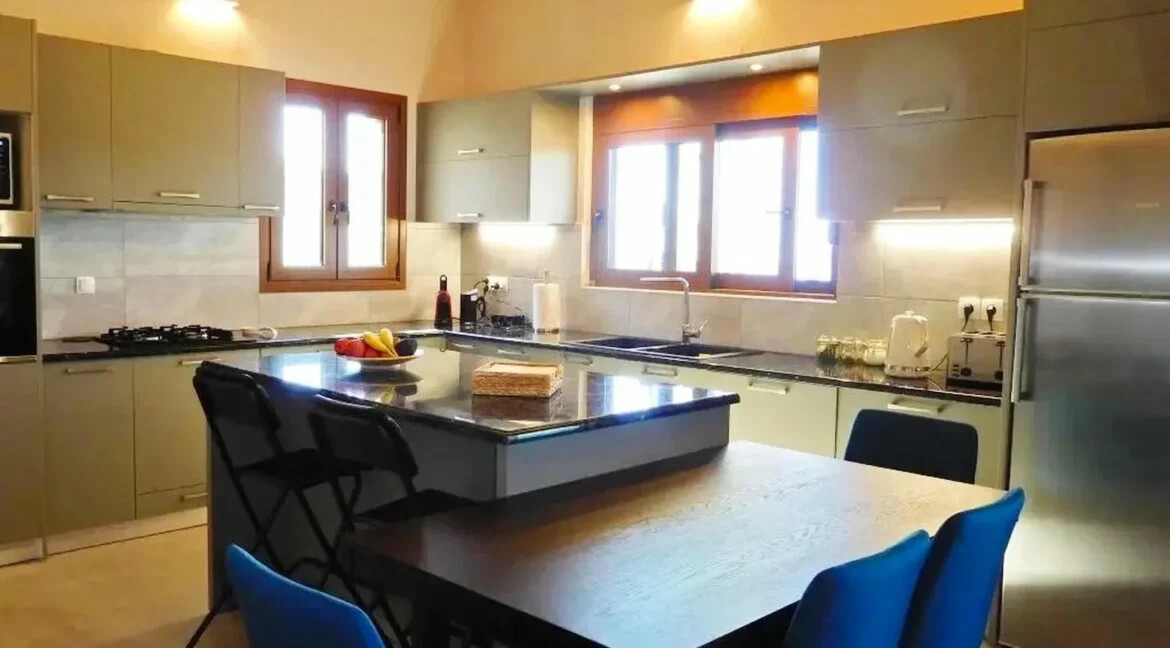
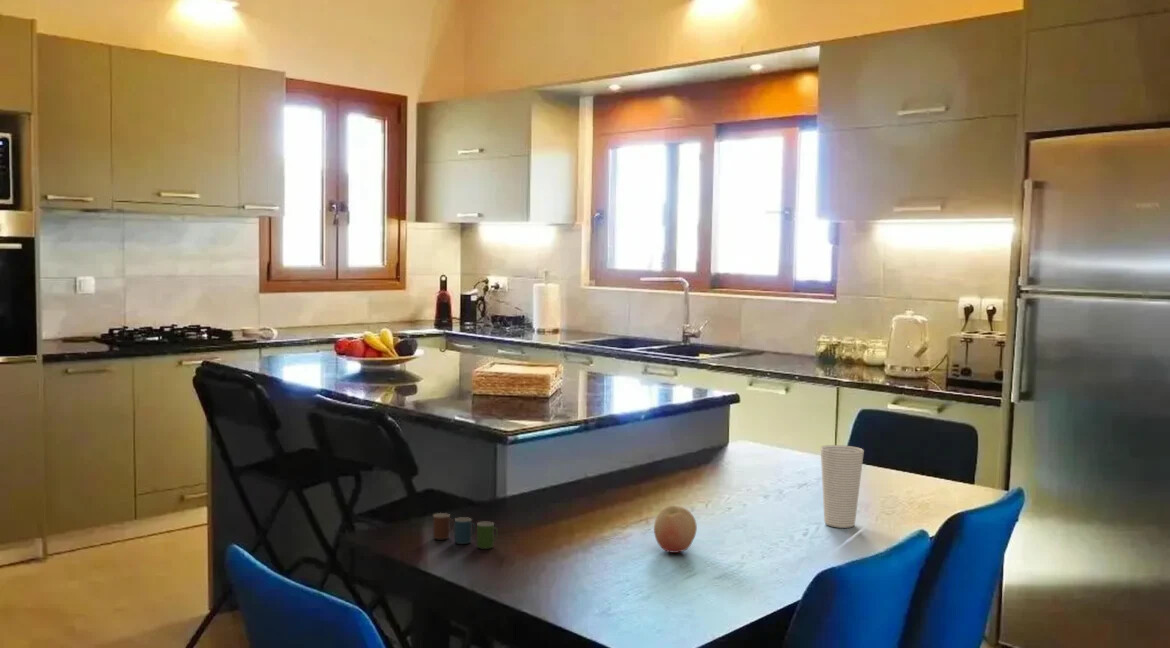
+ cup (840, 486)
+ cup (465, 523)
+ fruit (675, 529)
